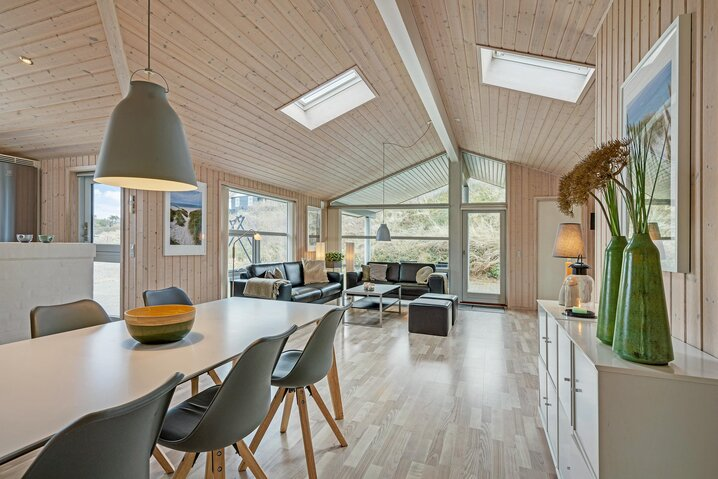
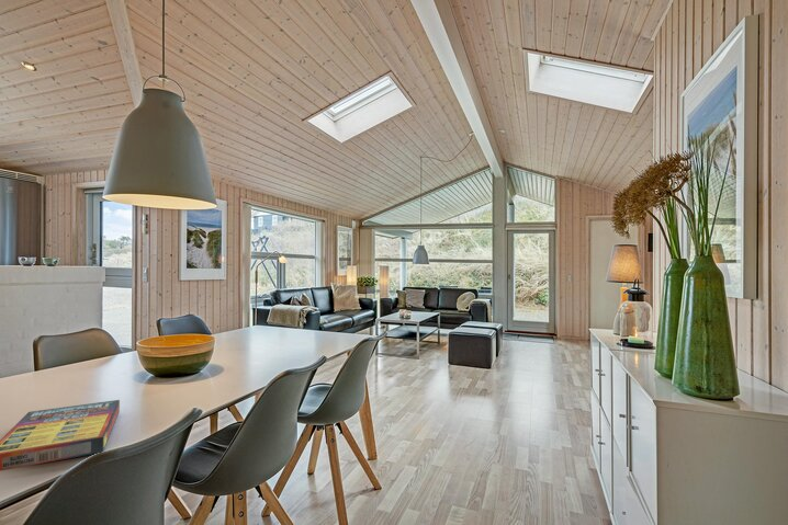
+ game compilation box (63, 430)
